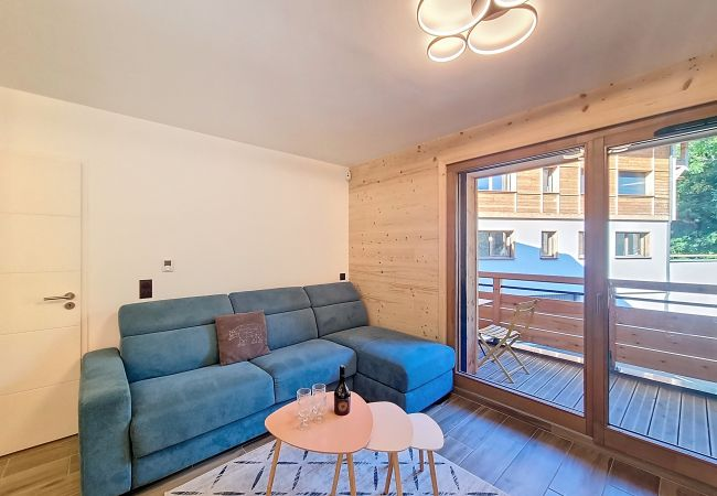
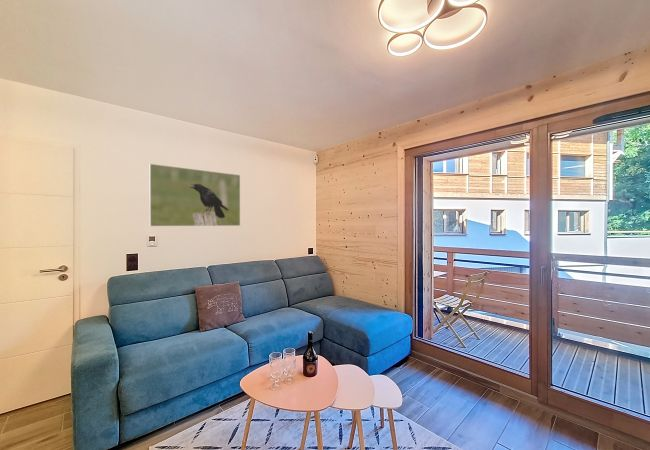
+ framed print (199, 198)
